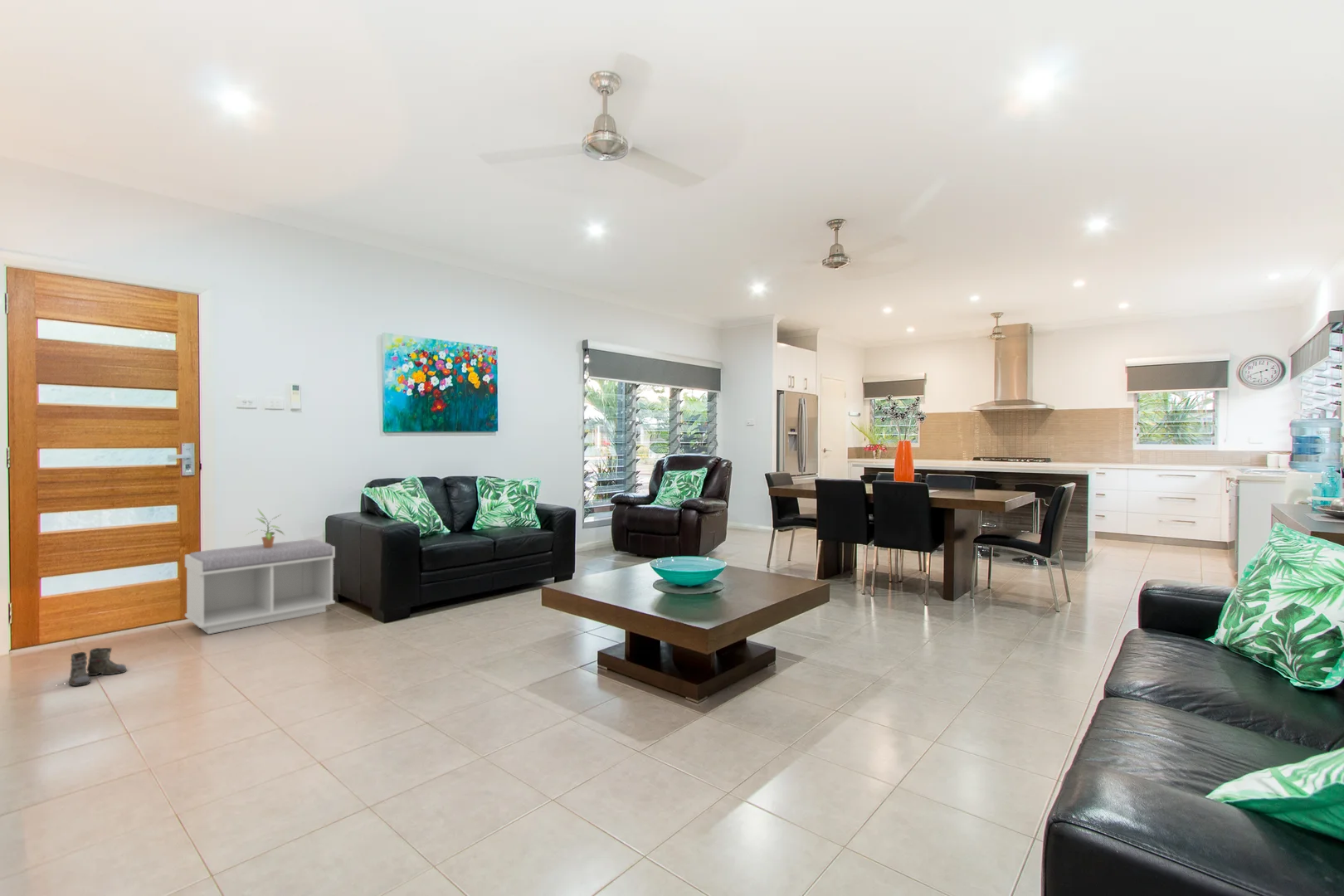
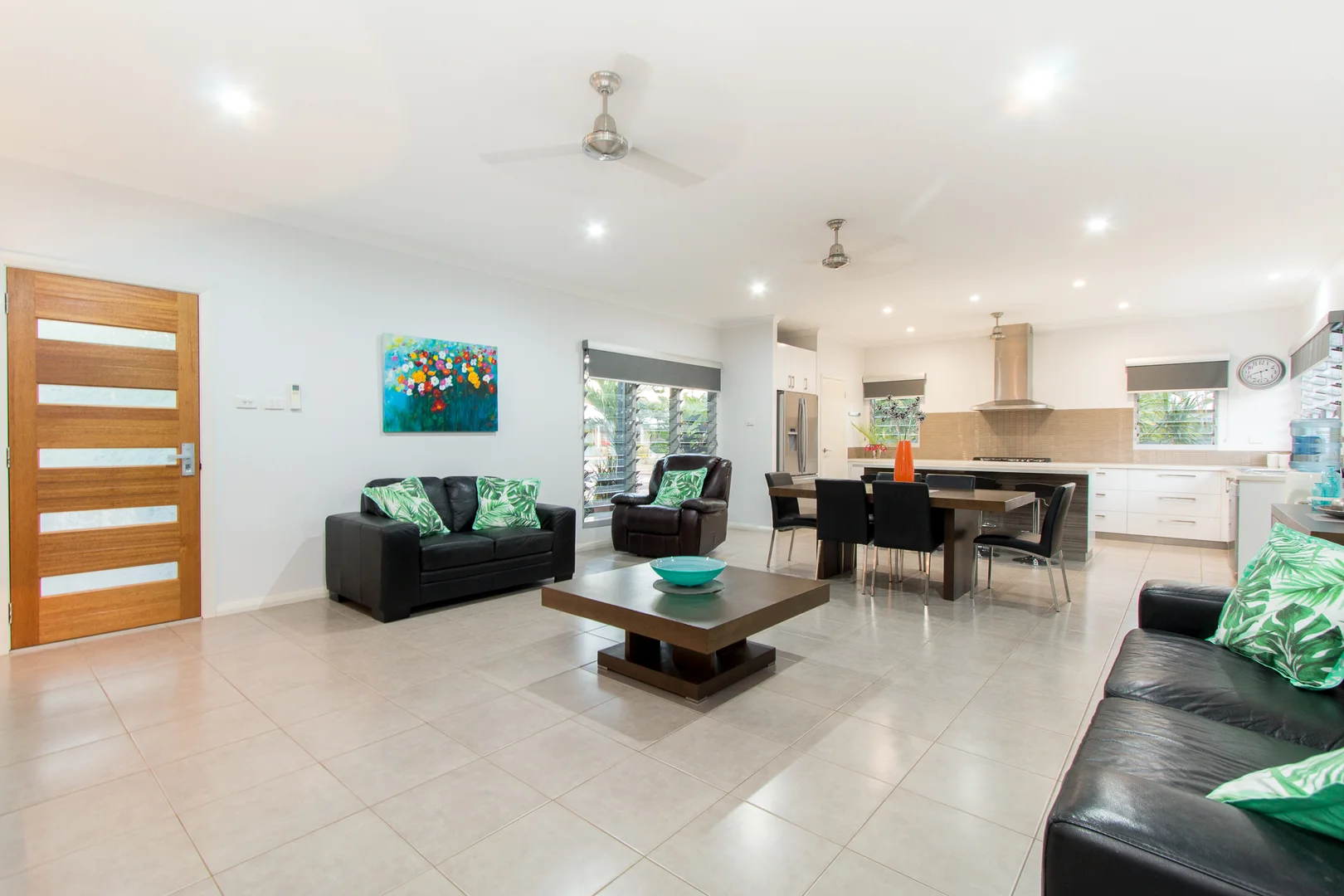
- bench (263, 582)
- potted plant (267, 527)
- boots (92, 665)
